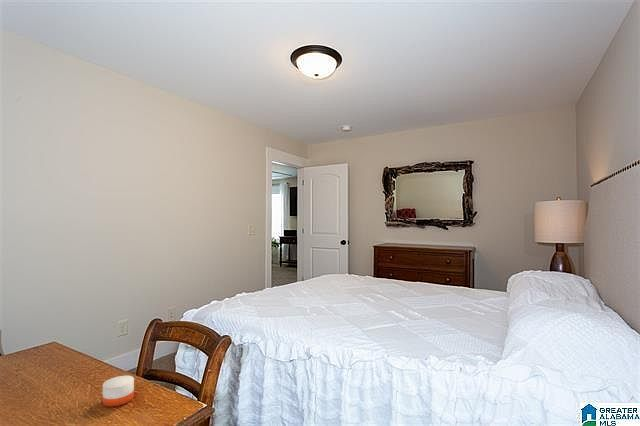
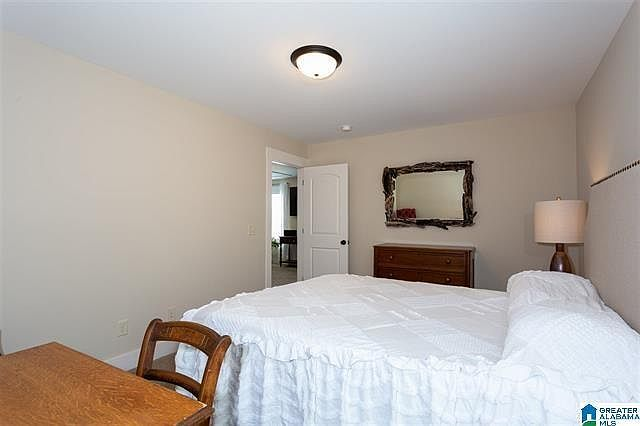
- candle (118, 380)
